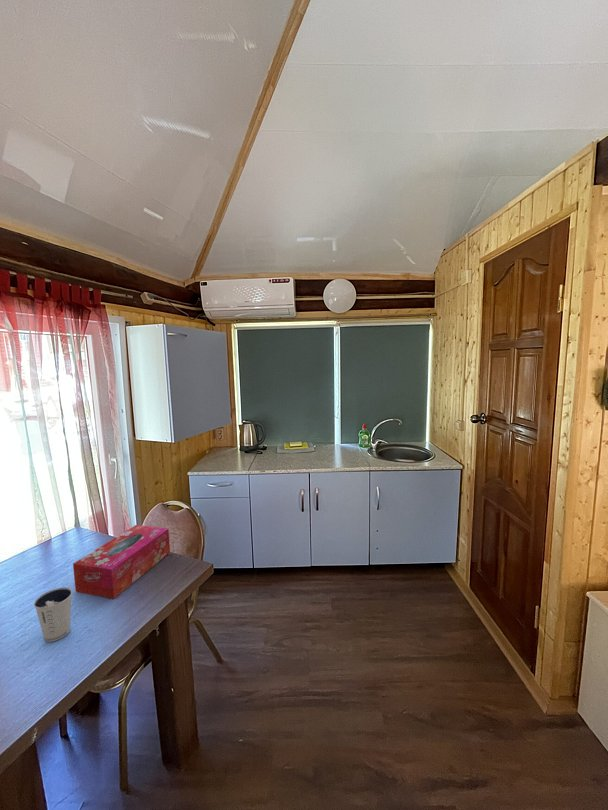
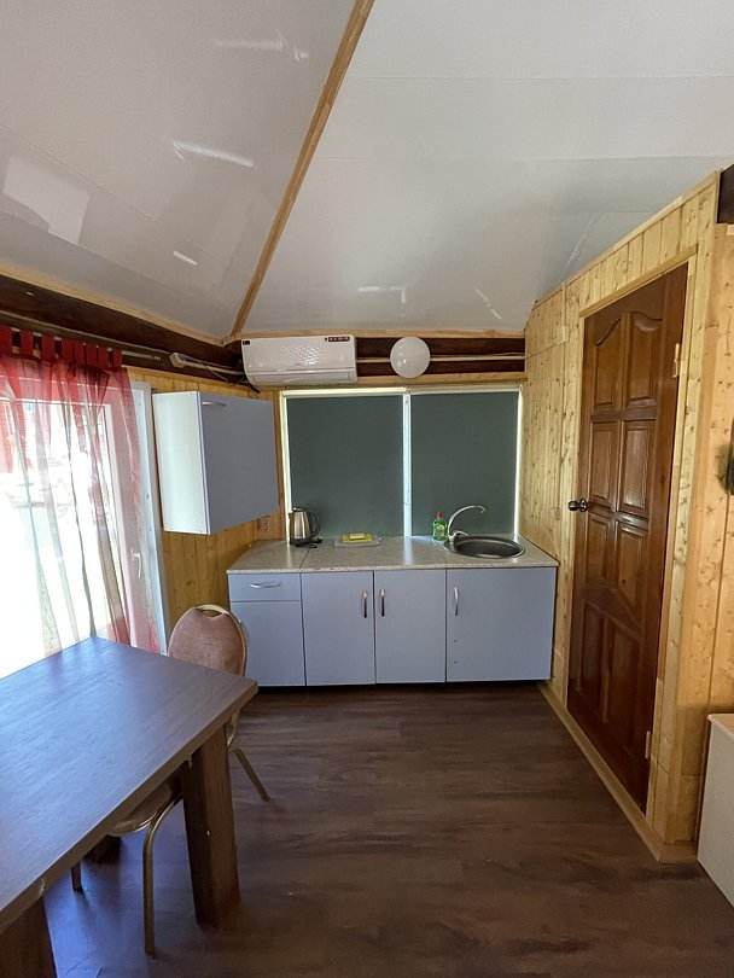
- dixie cup (55, 615)
- tissue box (126, 557)
